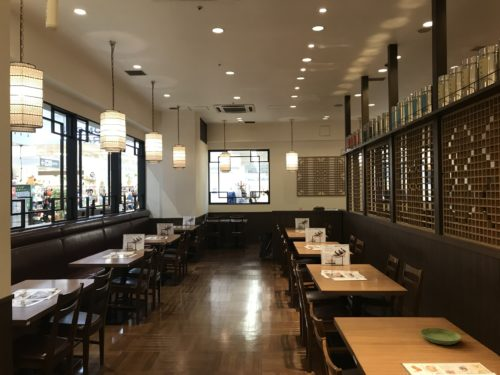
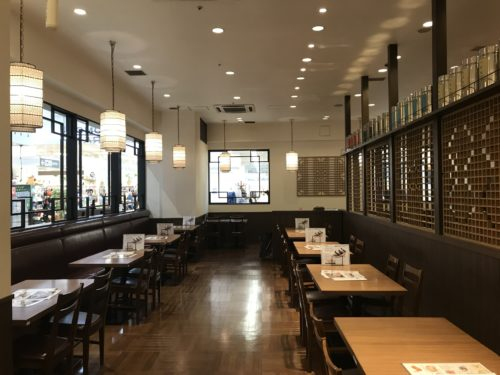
- saucer (440, 336)
